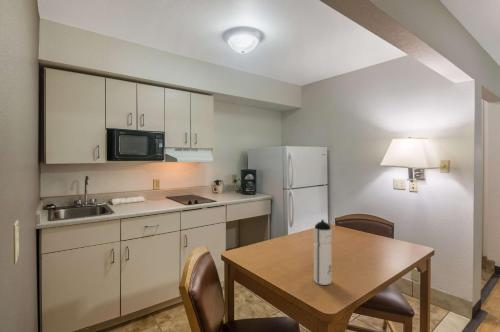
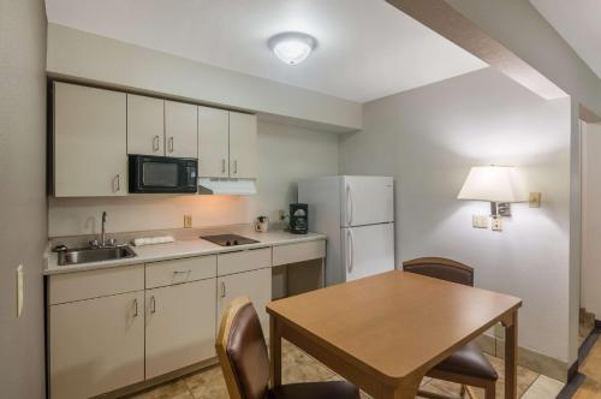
- water bottle (322, 250)
